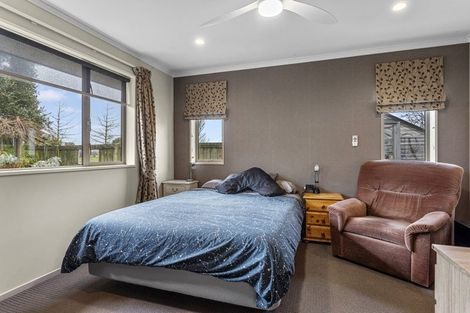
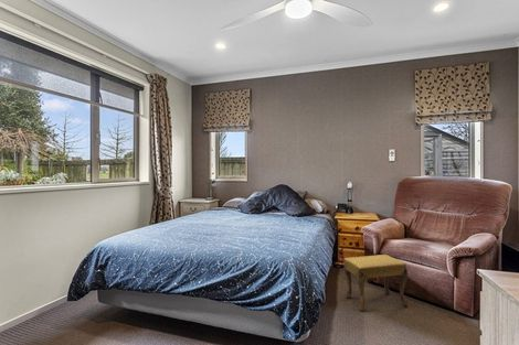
+ footstool (374, 277)
